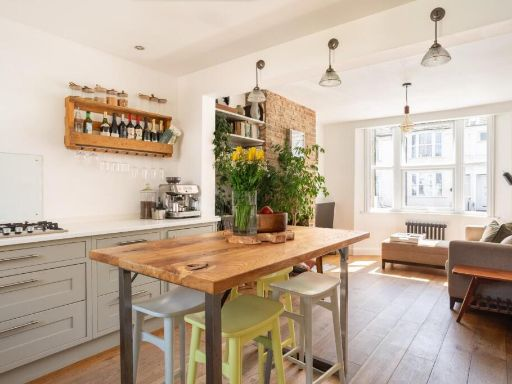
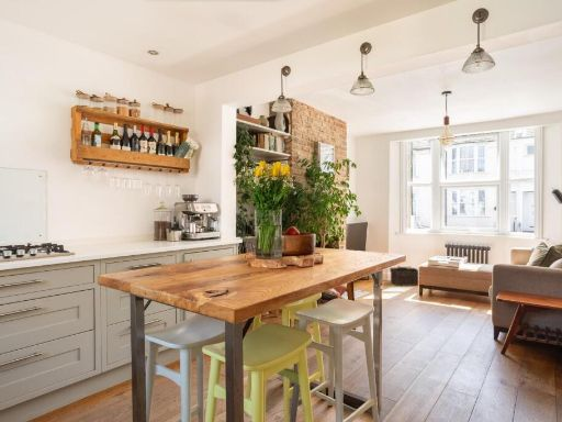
+ basket (404, 275)
